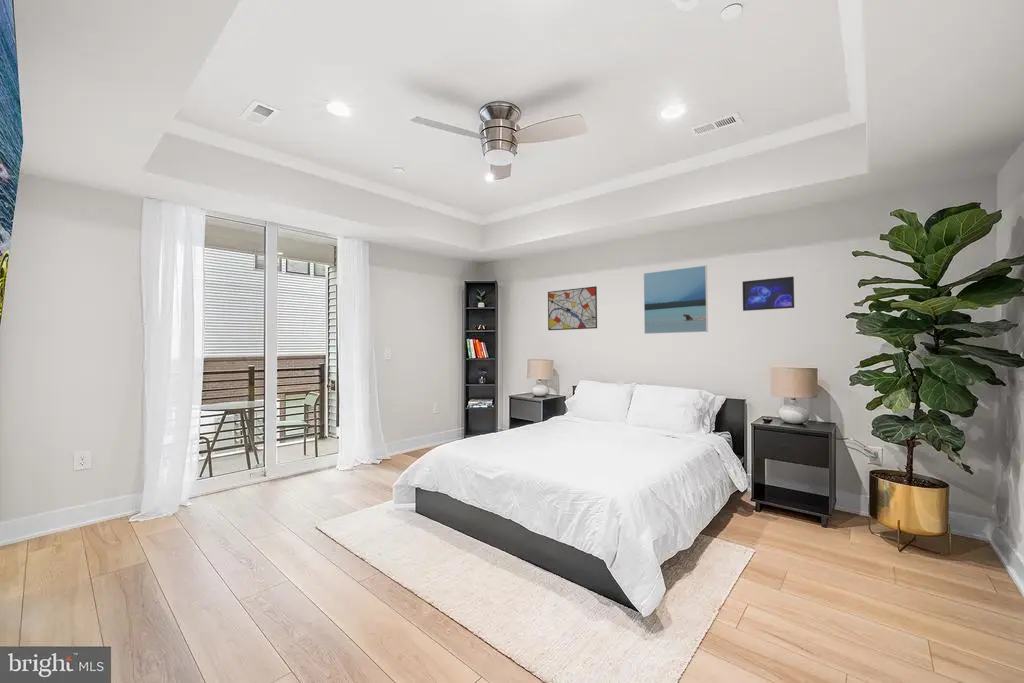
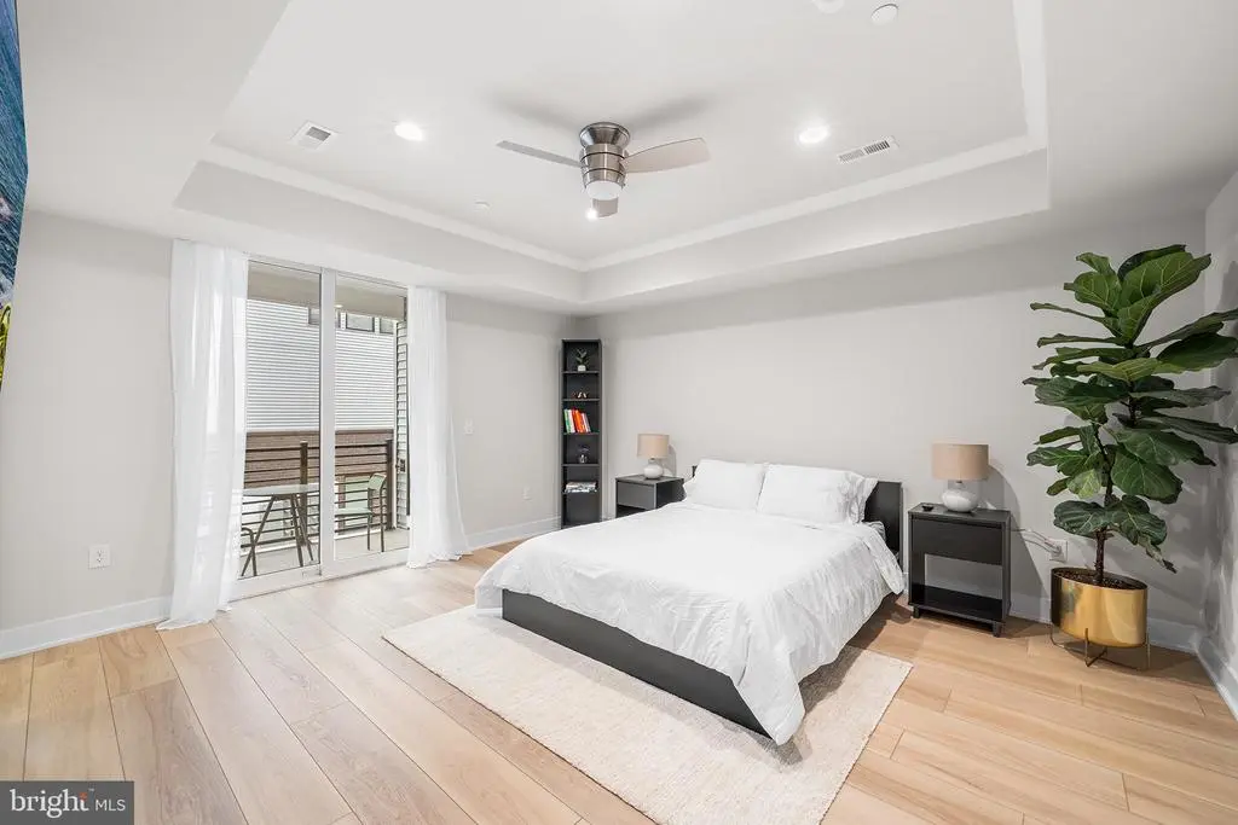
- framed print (674, 301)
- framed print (767, 294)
- wall art (571, 309)
